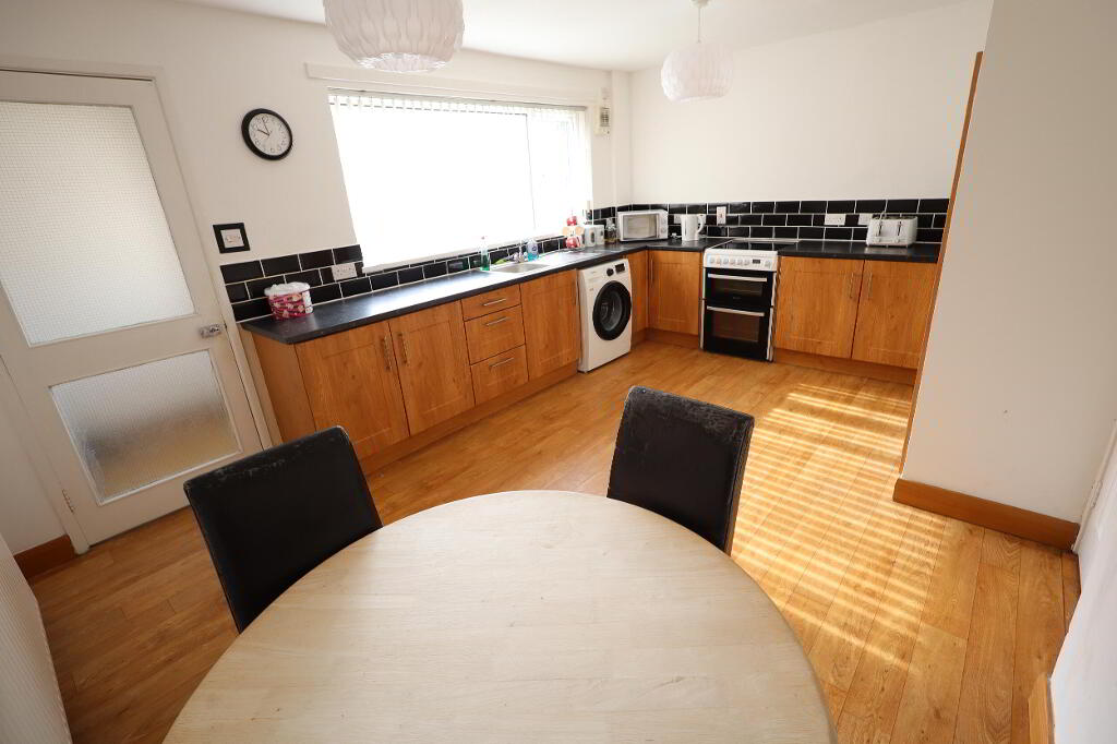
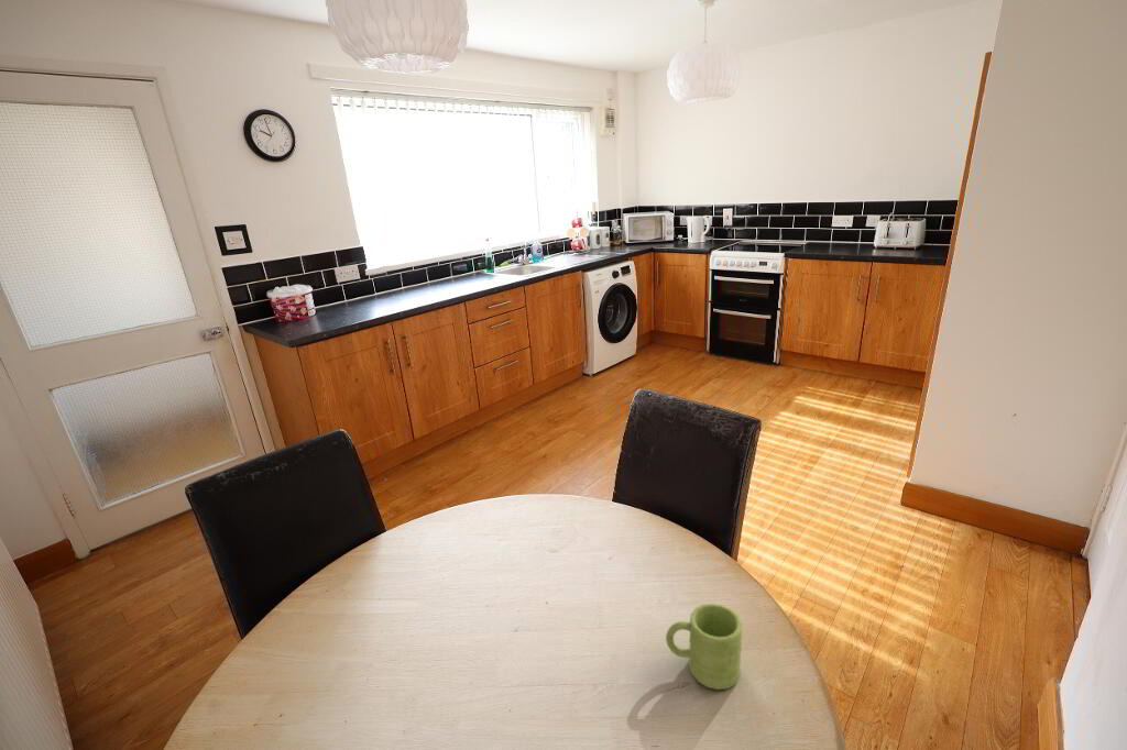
+ mug (703, 644)
